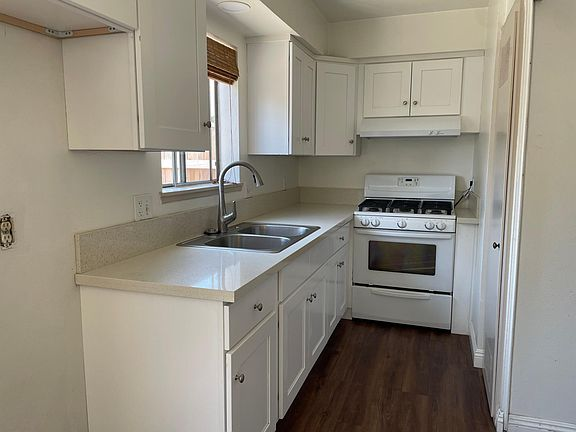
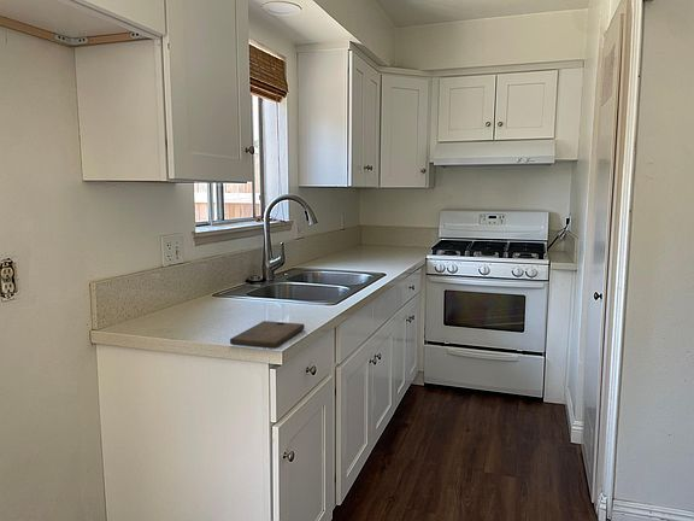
+ cutting board (269, 333)
